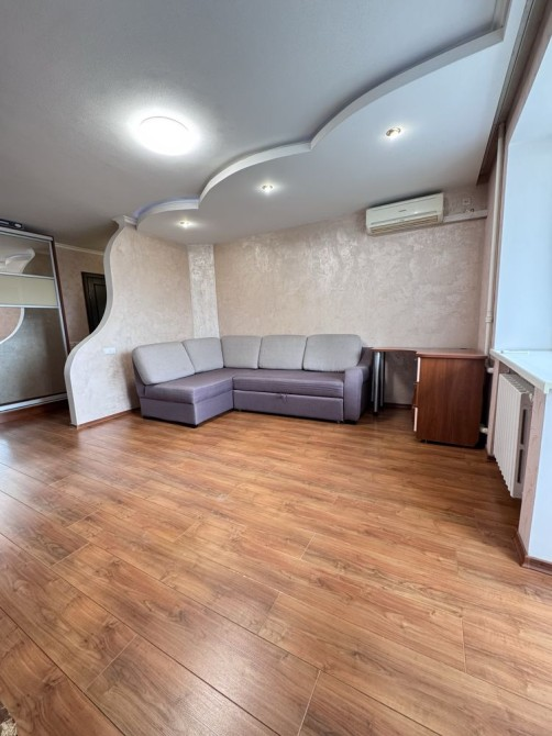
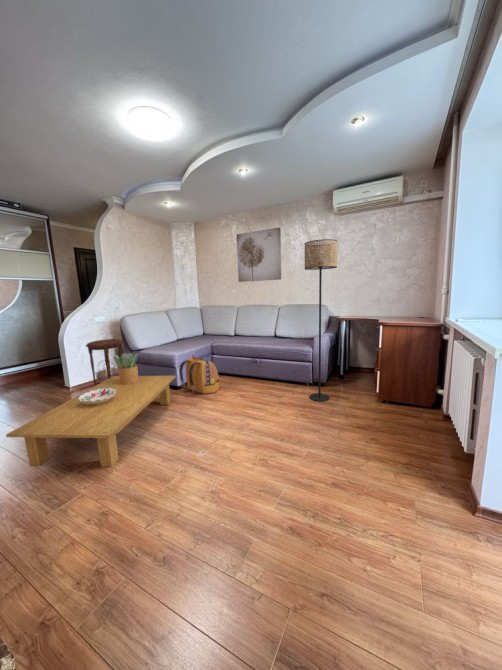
+ backpack (200, 372)
+ potted plant (126, 367)
+ wall art (258, 256)
+ basket (106, 370)
+ floor lamp (320, 323)
+ decorative bowl (98, 397)
+ side table (108, 368)
+ coffee table (113, 412)
